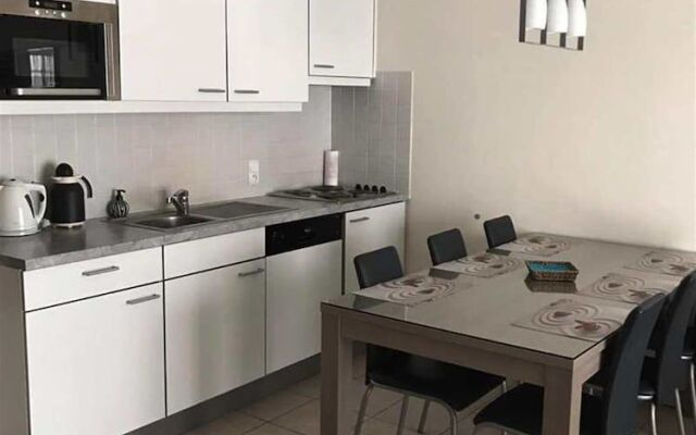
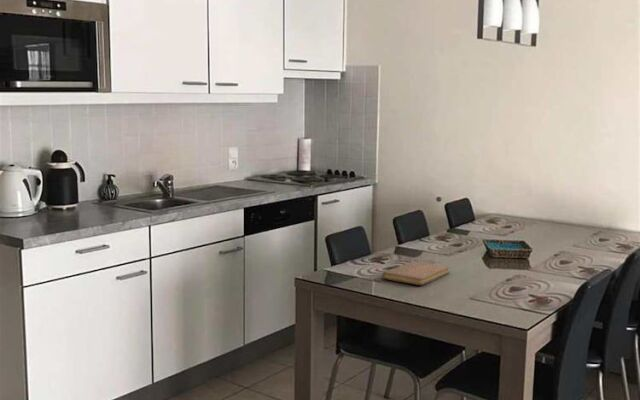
+ notebook (416, 272)
